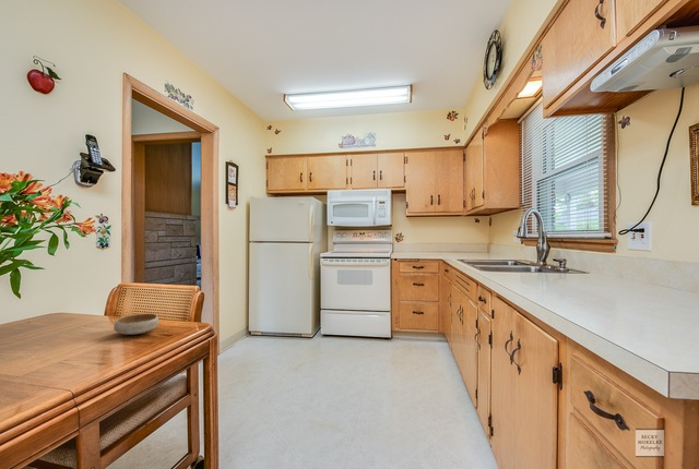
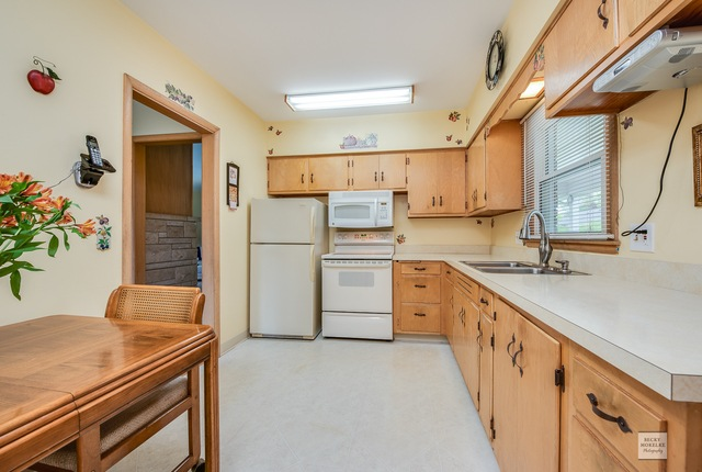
- bowl (137, 324)
